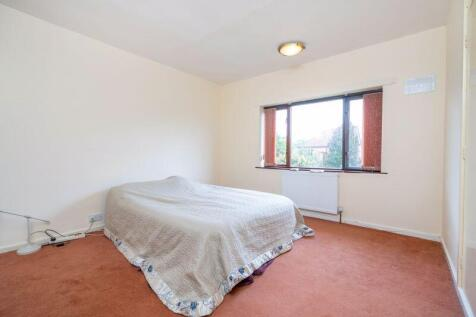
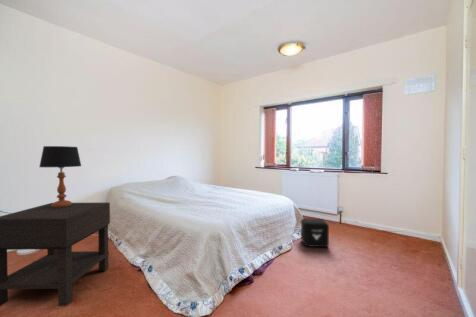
+ nightstand (58, 246)
+ air purifier (314, 232)
+ table lamp (61, 176)
